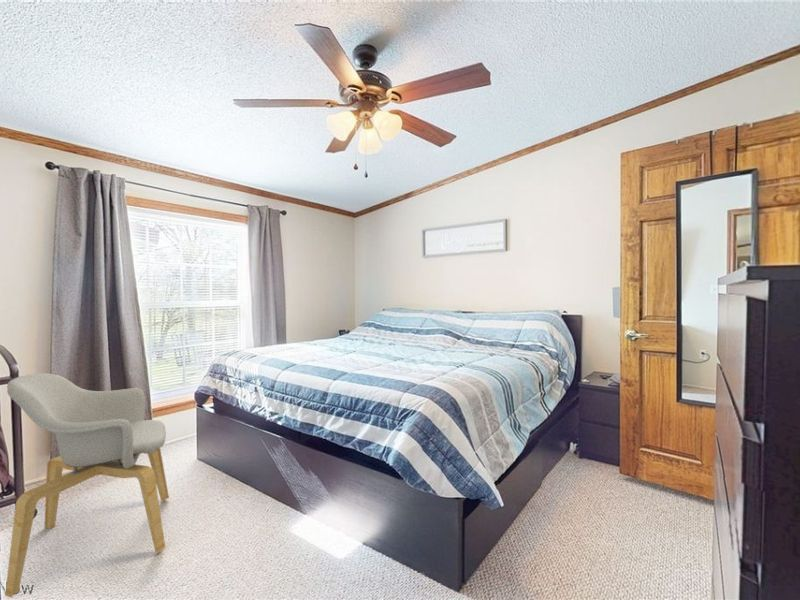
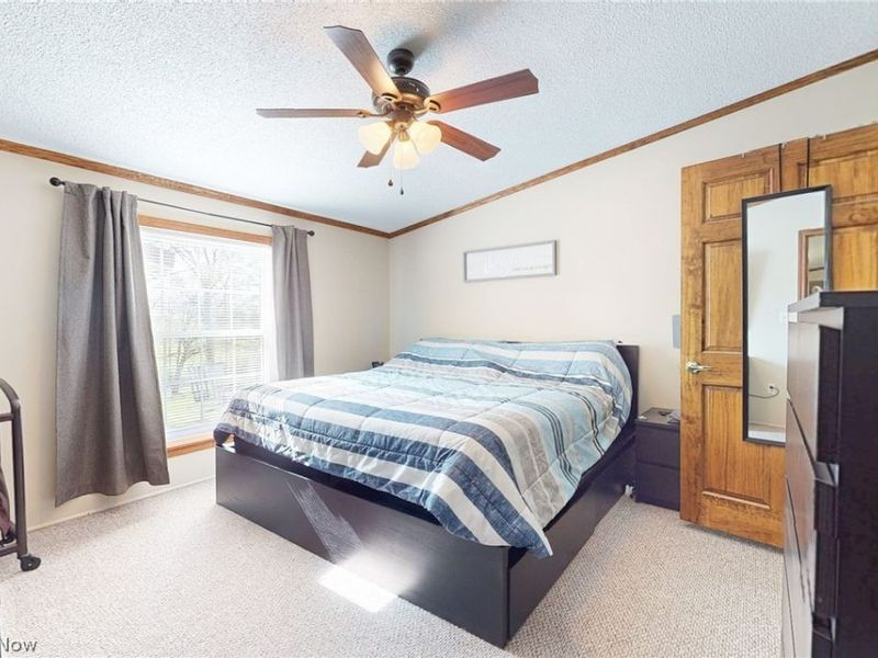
- armchair (96, 455)
